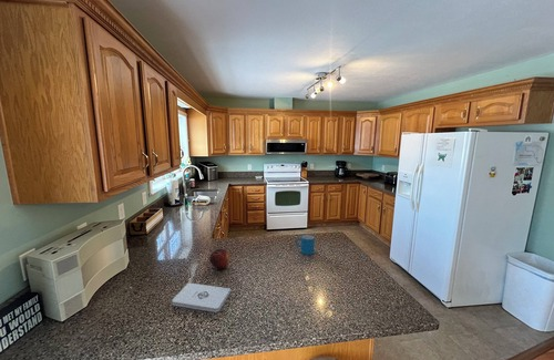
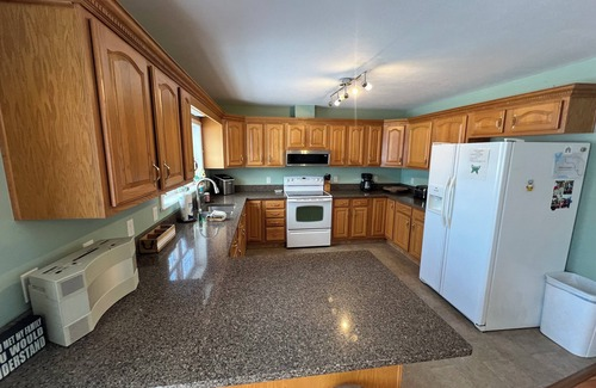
- mug (304, 244)
- fruit (219, 258)
- notepad (202, 296)
